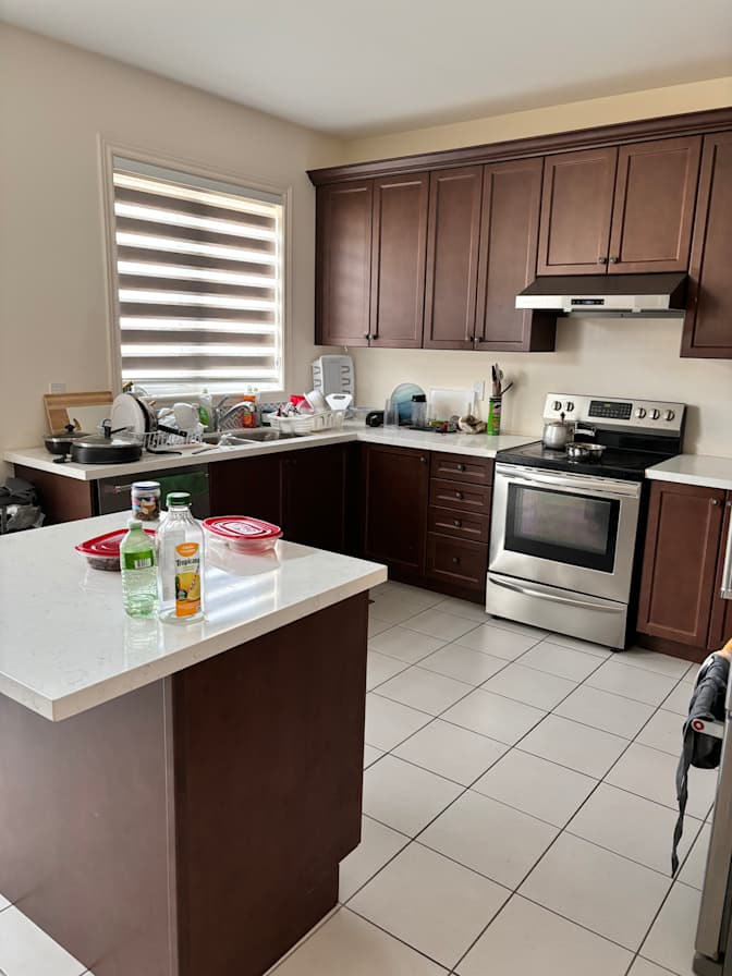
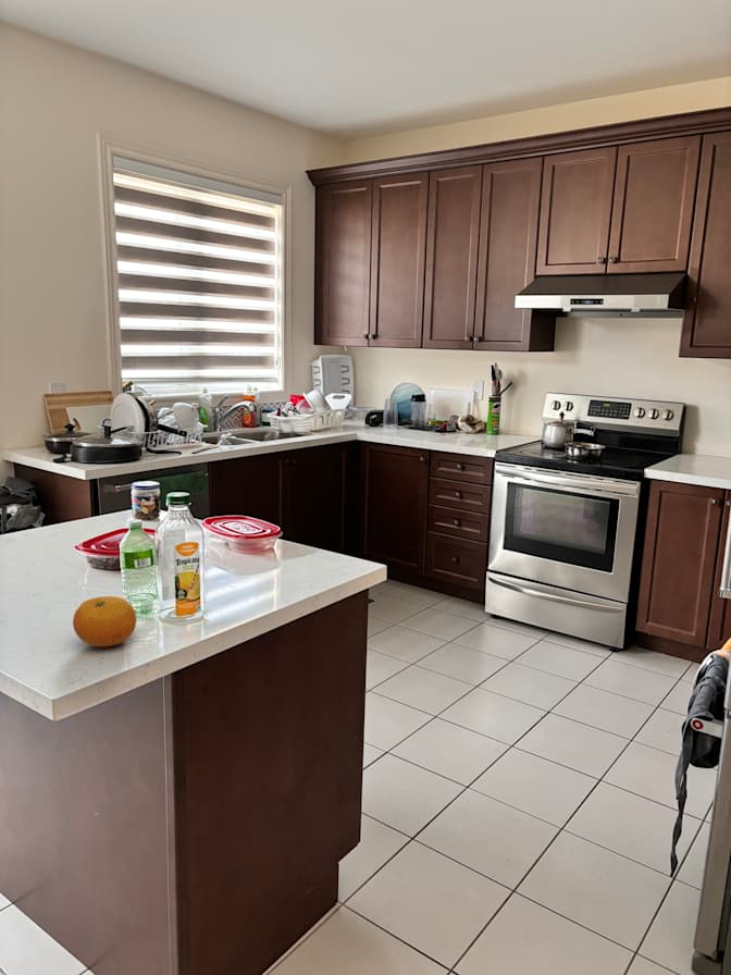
+ fruit (104, 620)
